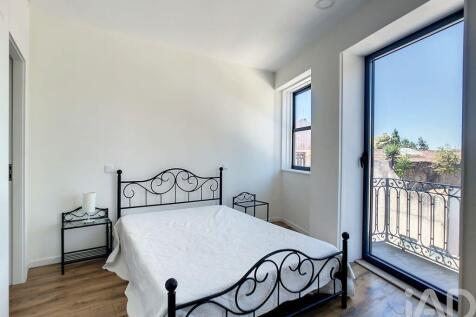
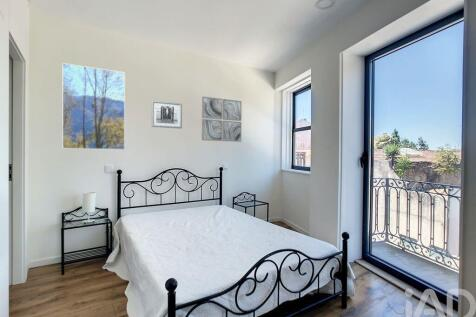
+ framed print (95, 108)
+ wall art (167, 114)
+ wall art (221, 120)
